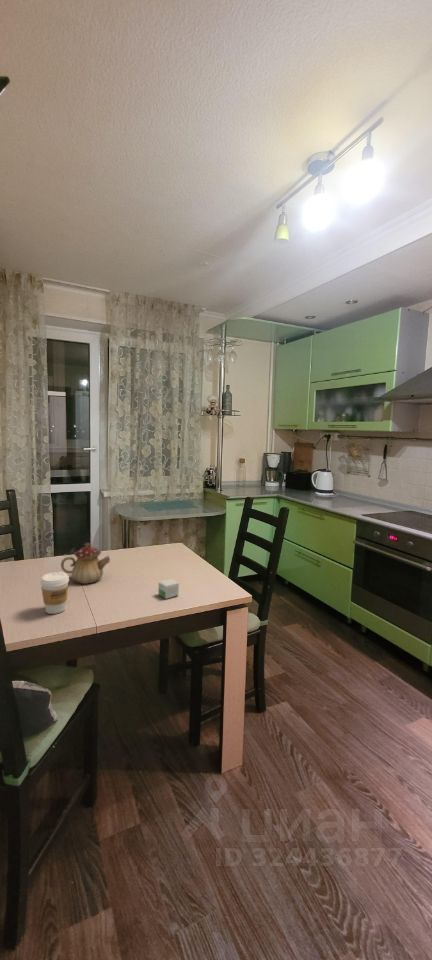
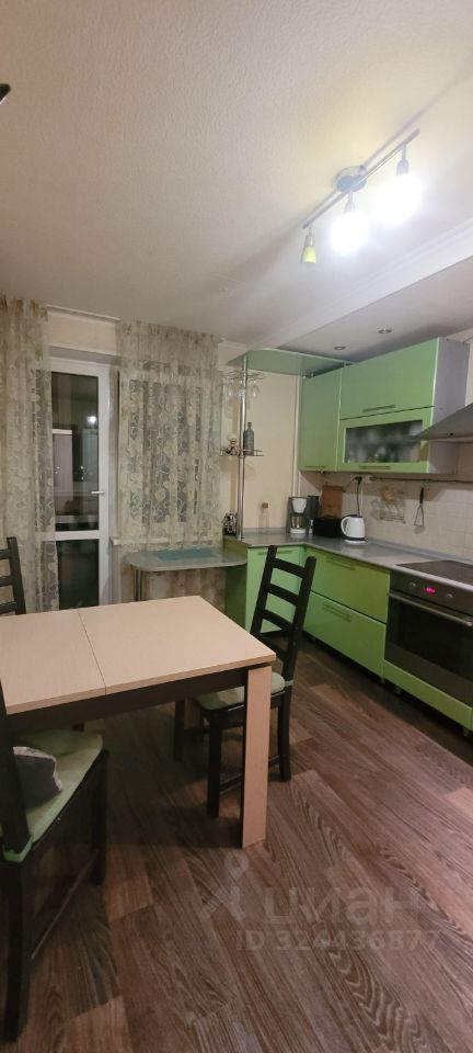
- small box (168, 588)
- coffee cup (55, 592)
- teapot (85, 560)
